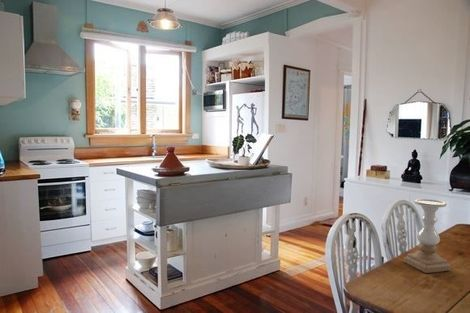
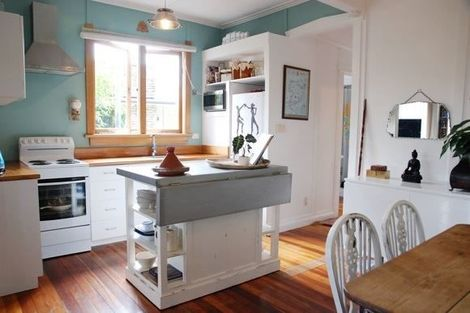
- candle holder (428, 234)
